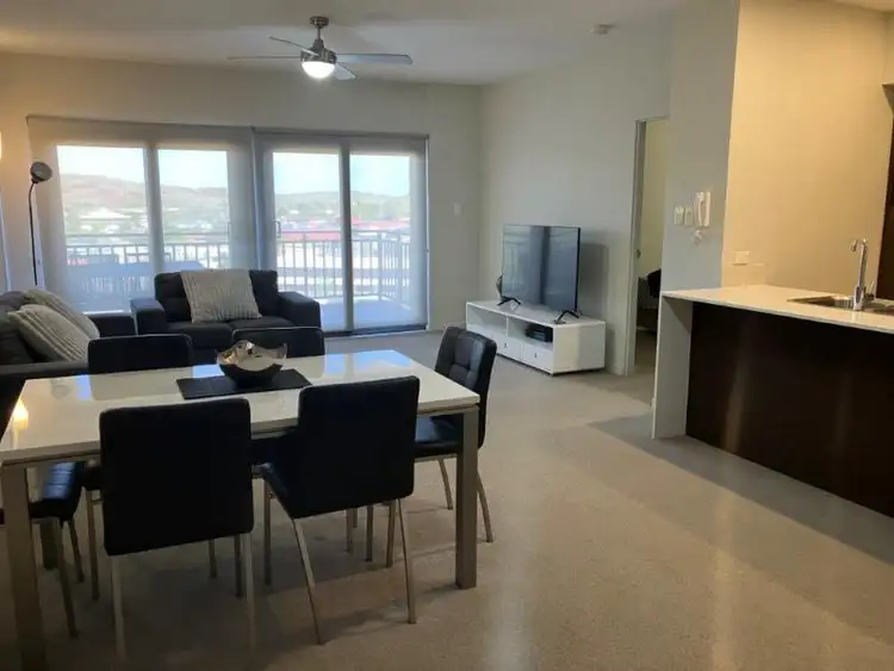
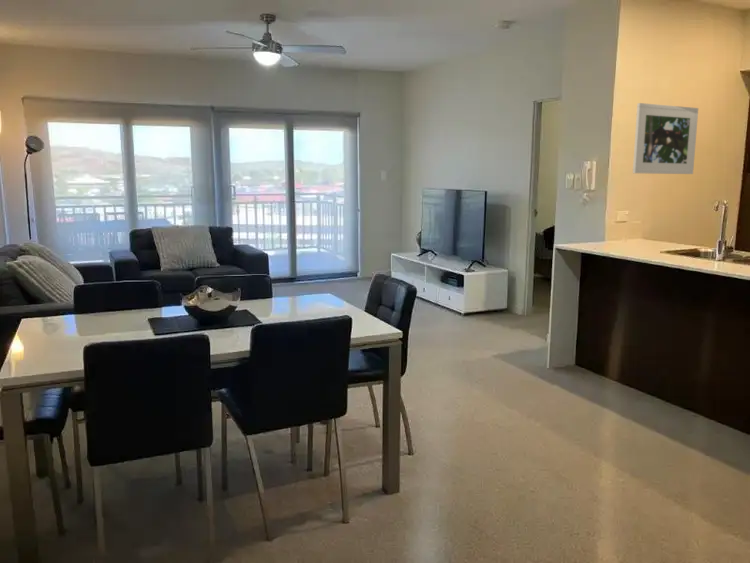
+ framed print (666, 140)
